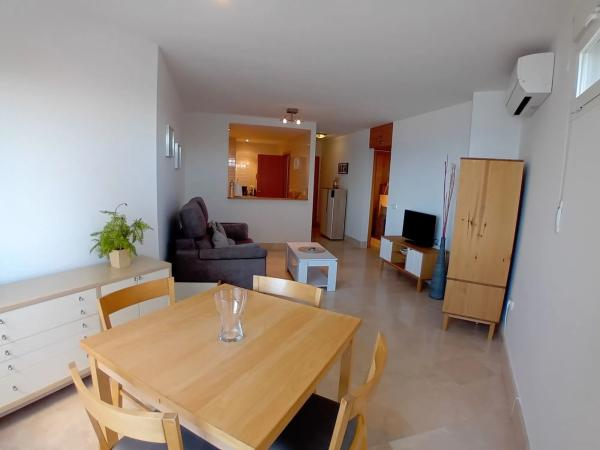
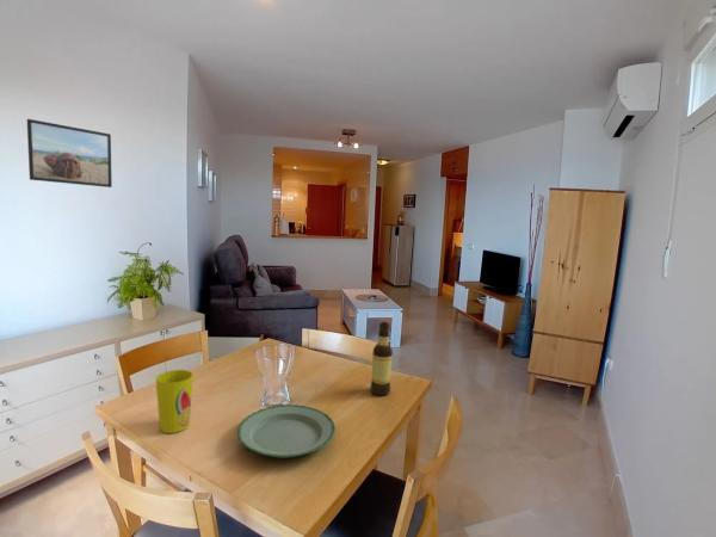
+ cup (174, 401)
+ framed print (72, 155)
+ plate (286, 432)
+ bottle (382, 357)
